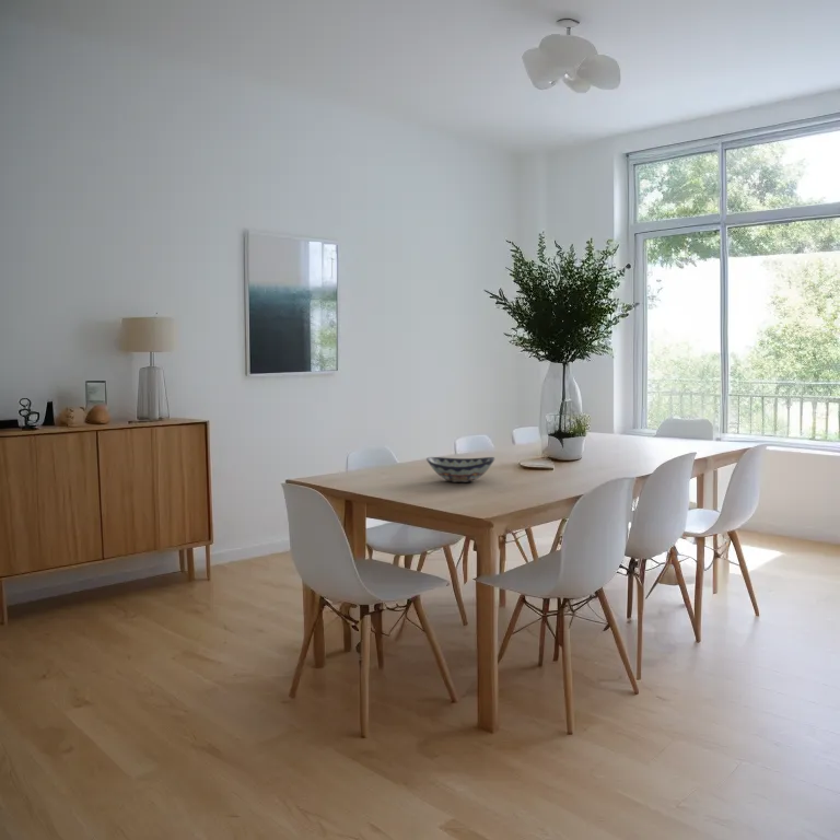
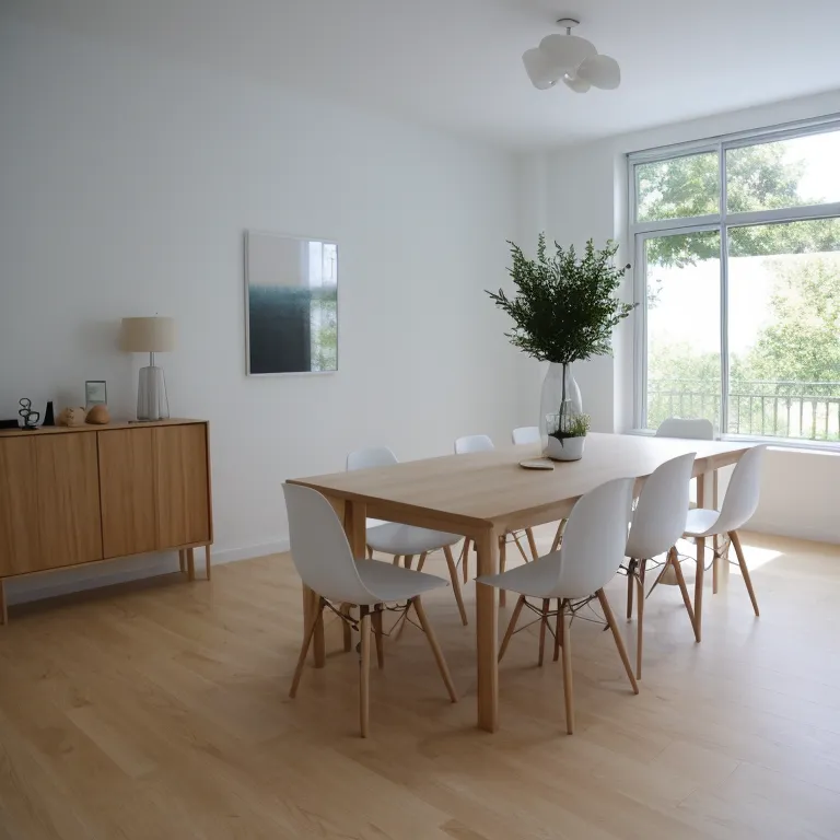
- decorative bowl (460, 469)
